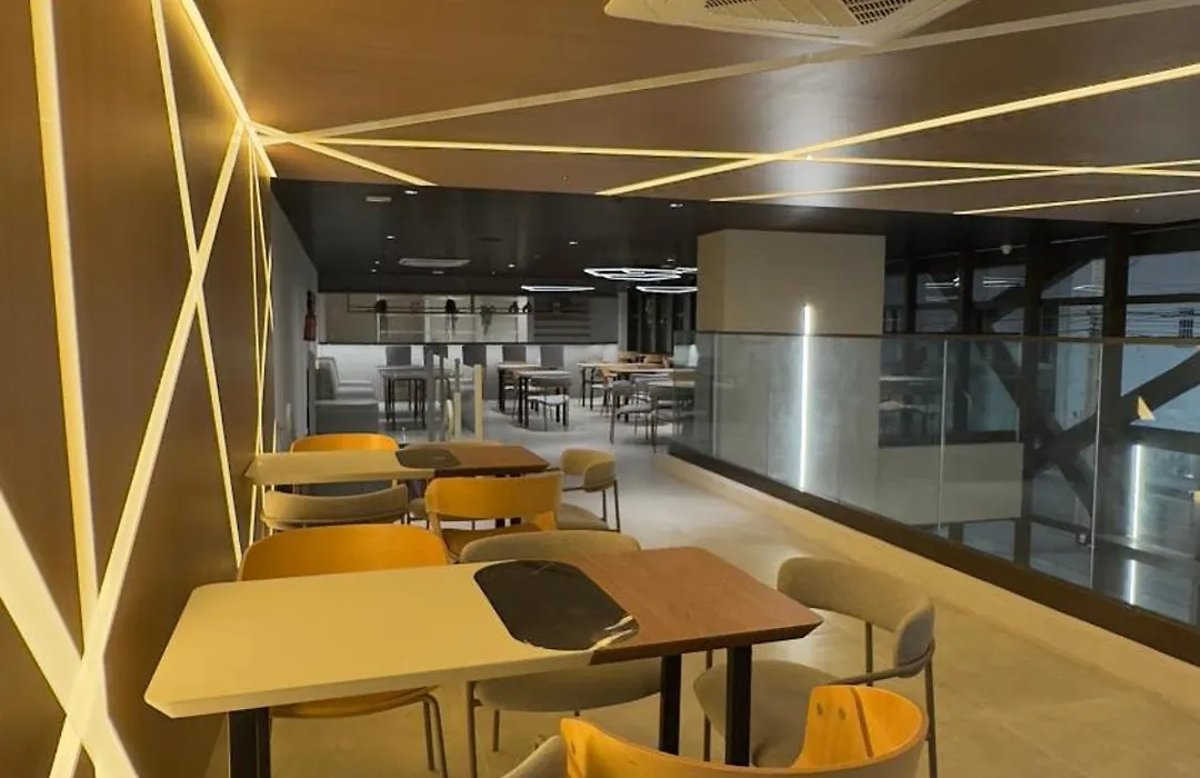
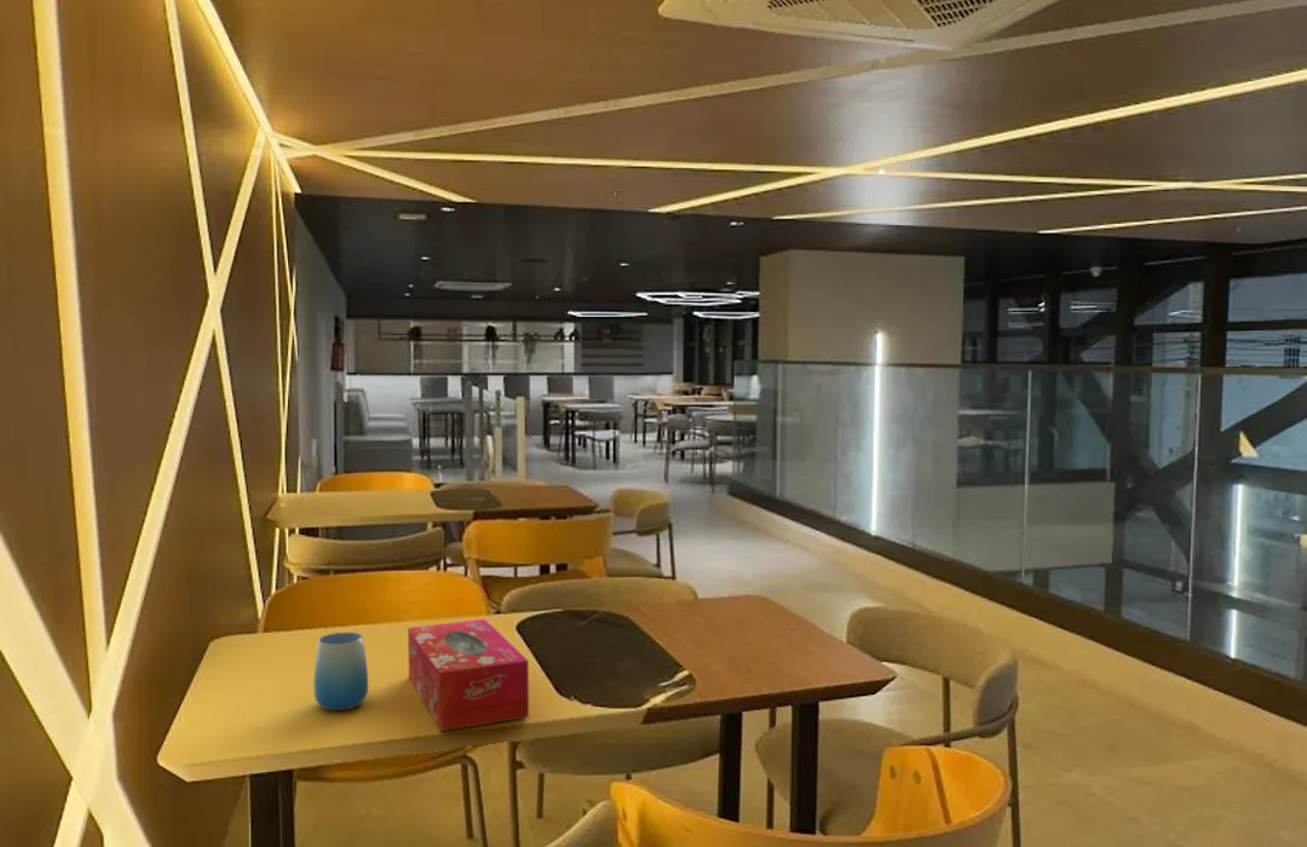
+ tissue box (465, 669)
+ cup (340, 670)
